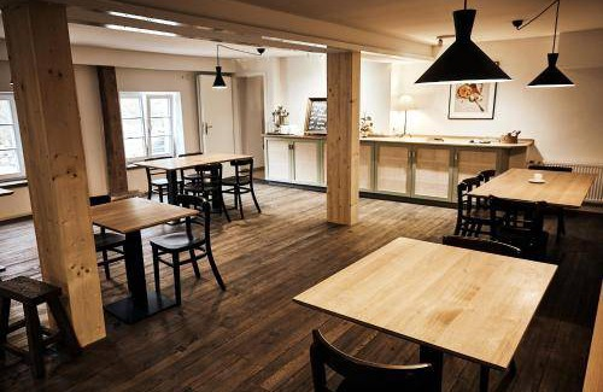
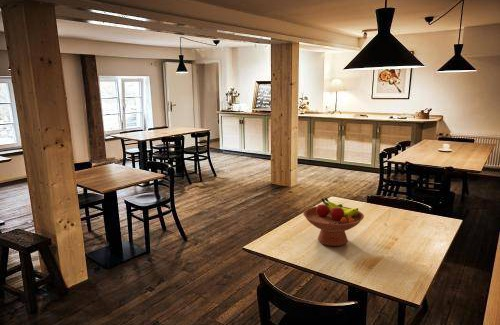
+ fruit bowl (332, 222)
